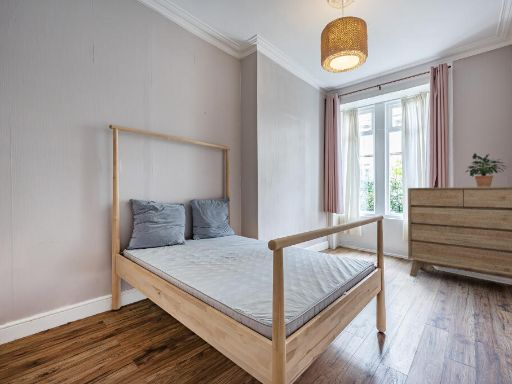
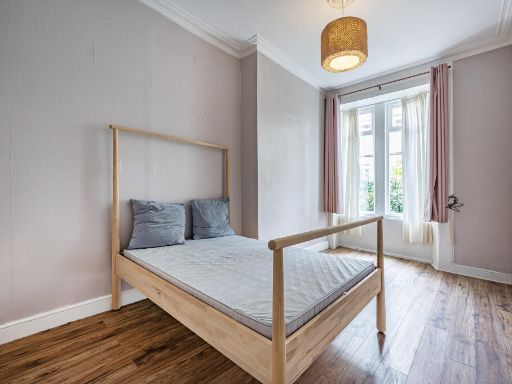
- dresser (465, 234)
- potted plant (487, 169)
